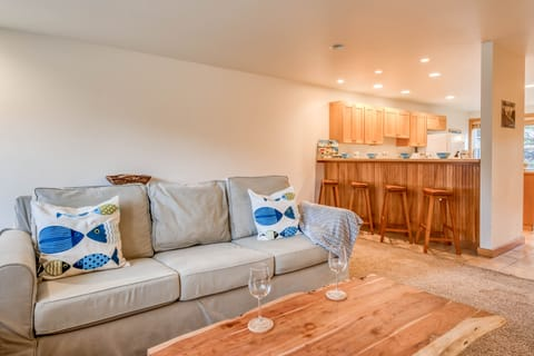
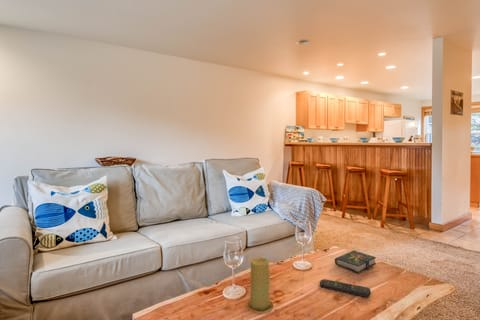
+ remote control (344, 287)
+ candle (259, 283)
+ book (355, 260)
